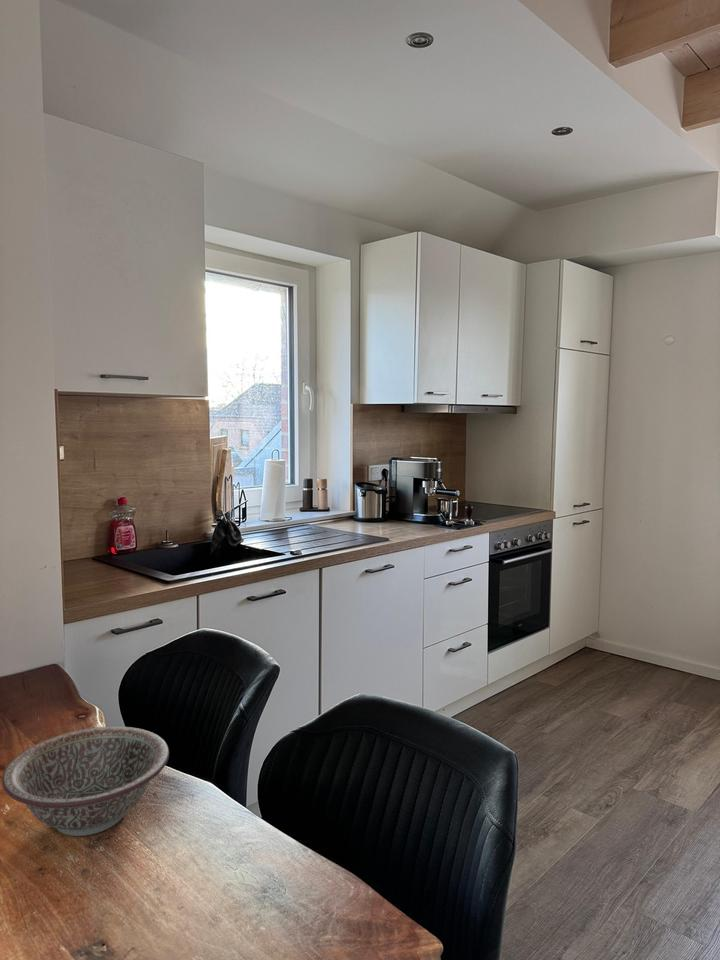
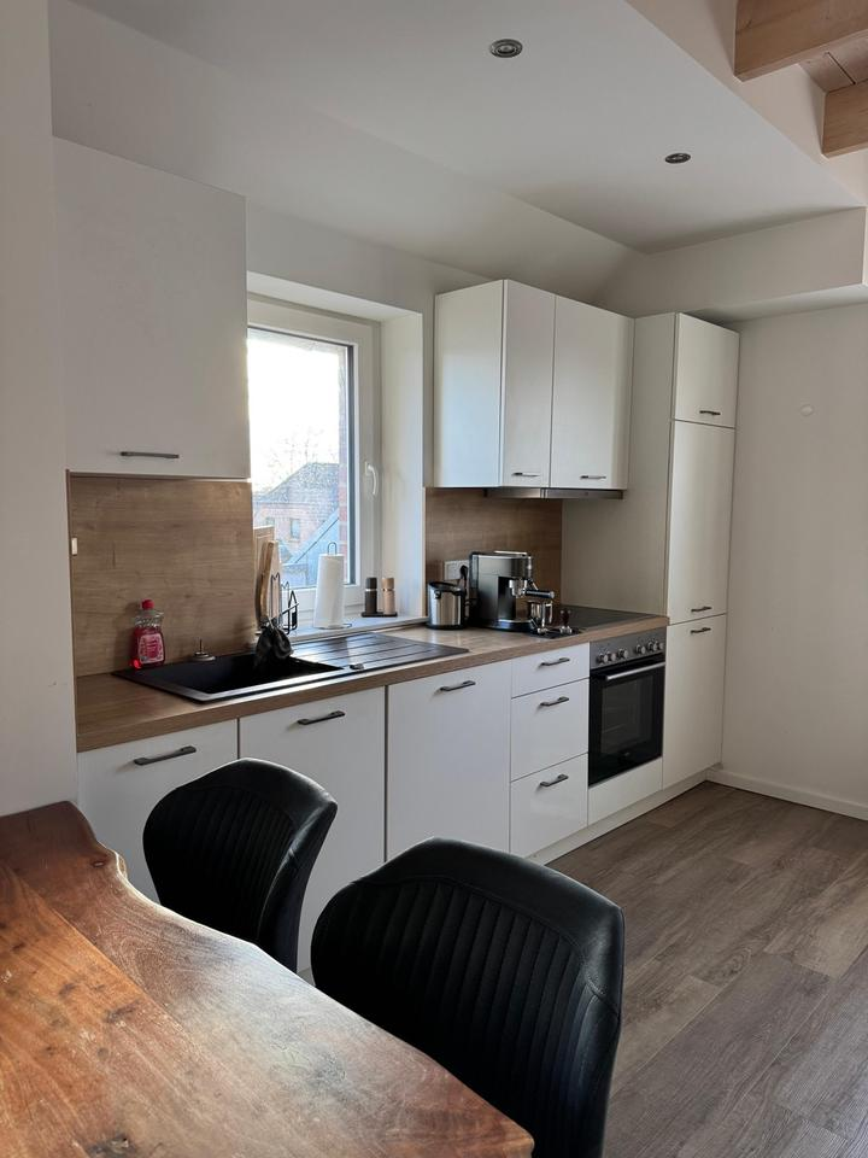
- decorative bowl (89, 788)
